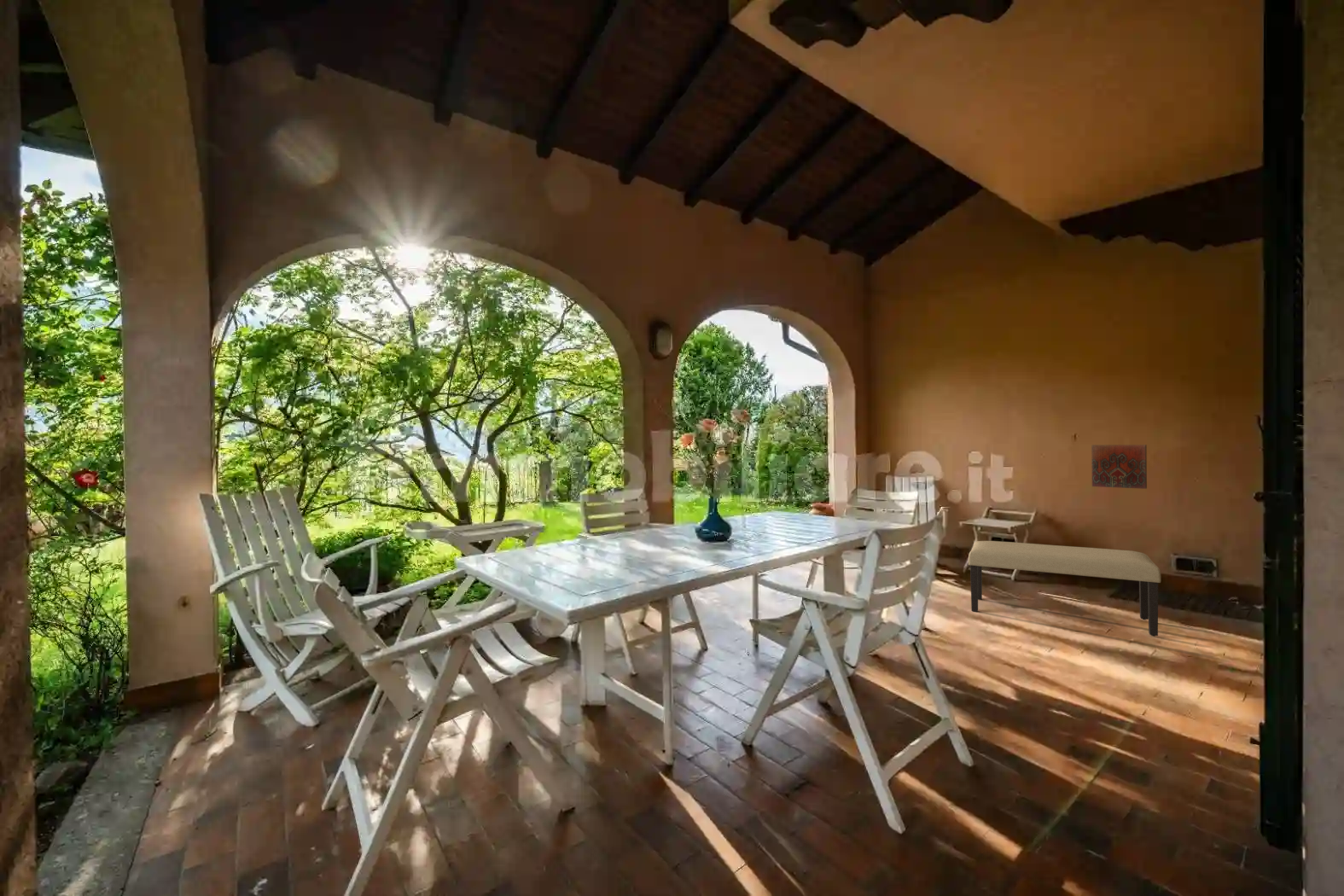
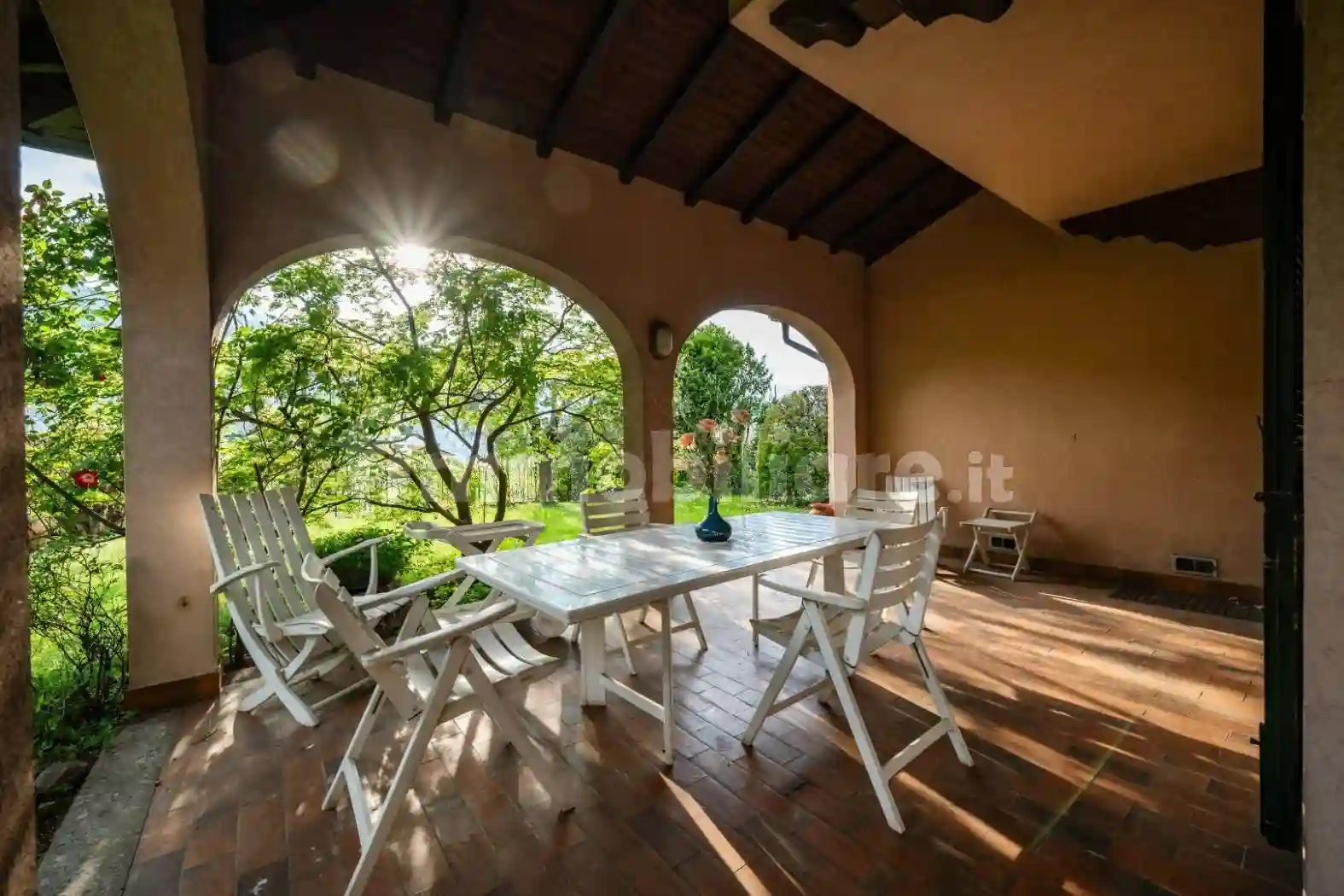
- bench (1056, 573)
- decorative tile (1118, 466)
